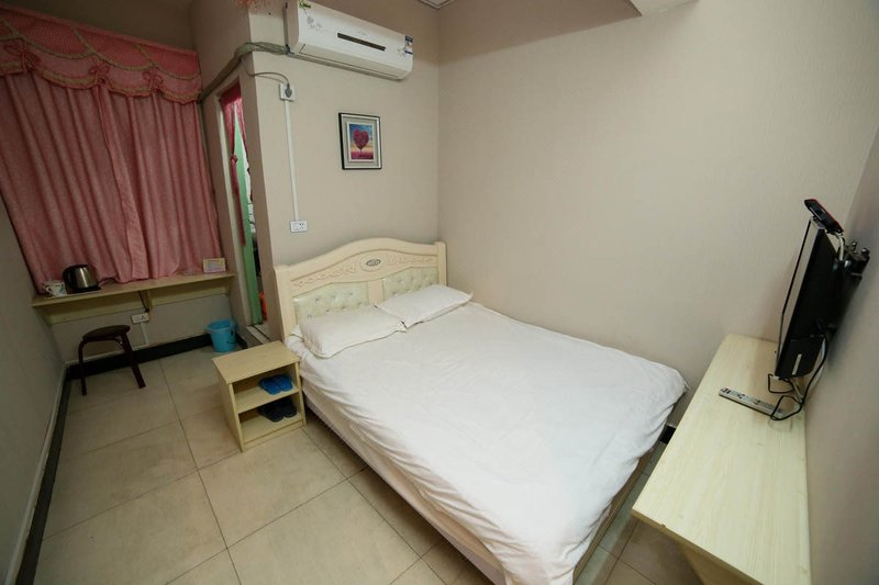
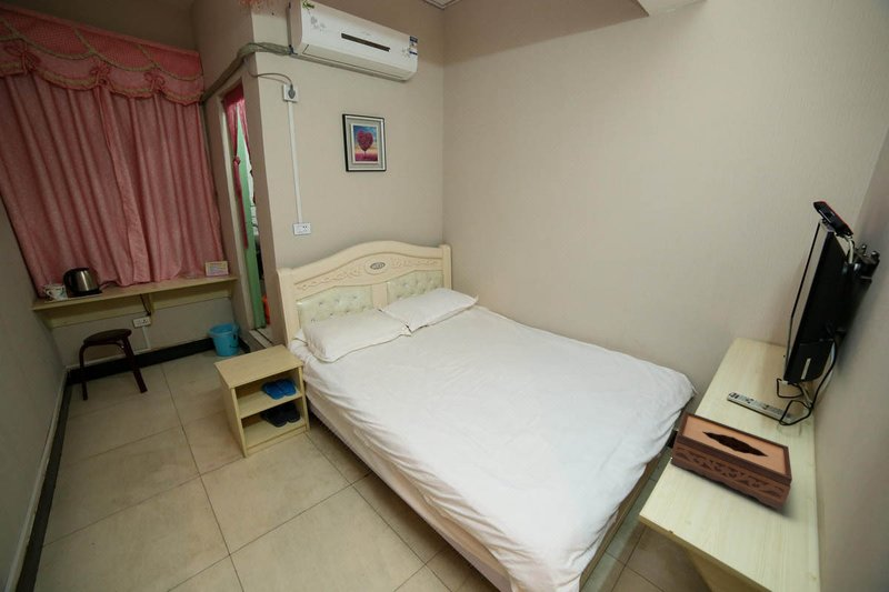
+ tissue box (727, 454)
